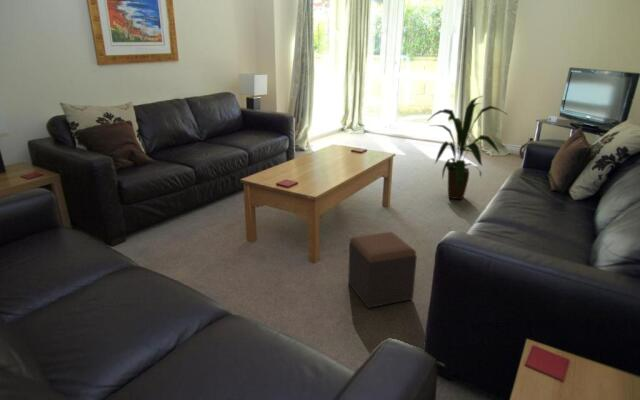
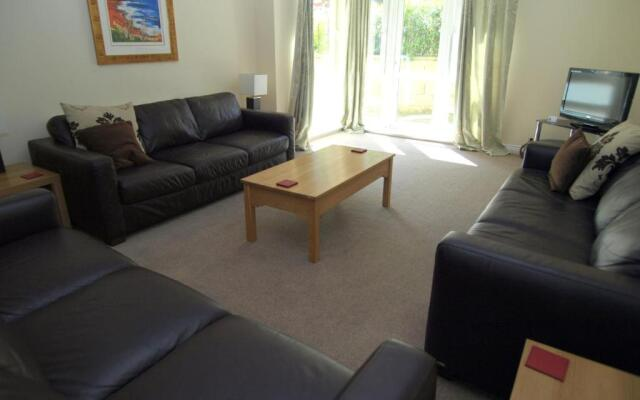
- footstool (380, 266)
- house plant (462, 145)
